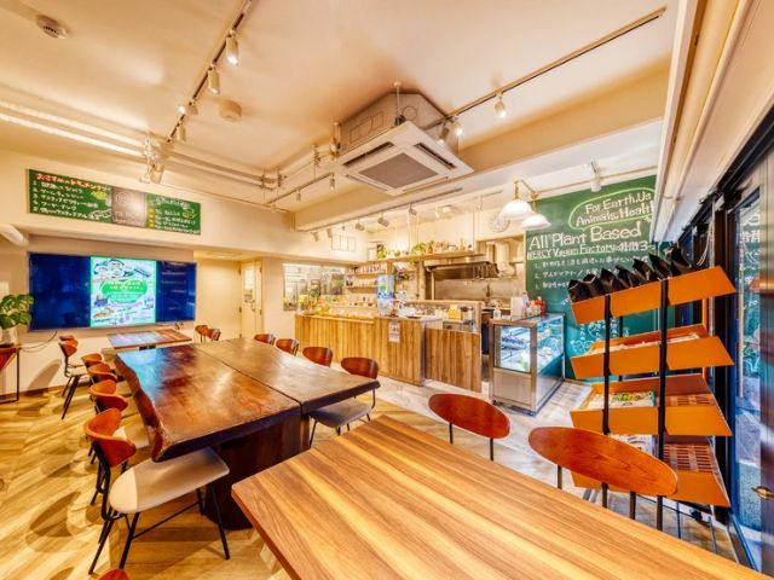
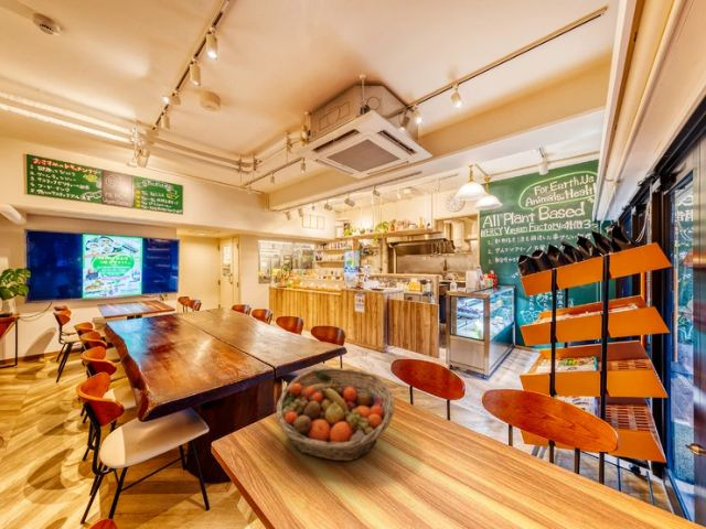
+ fruit basket (334, 409)
